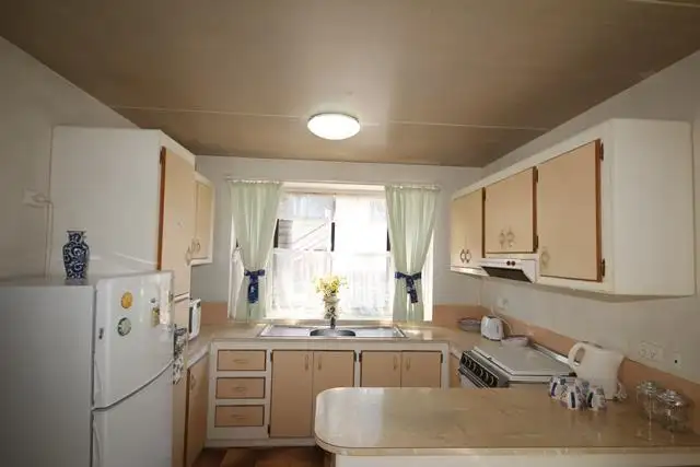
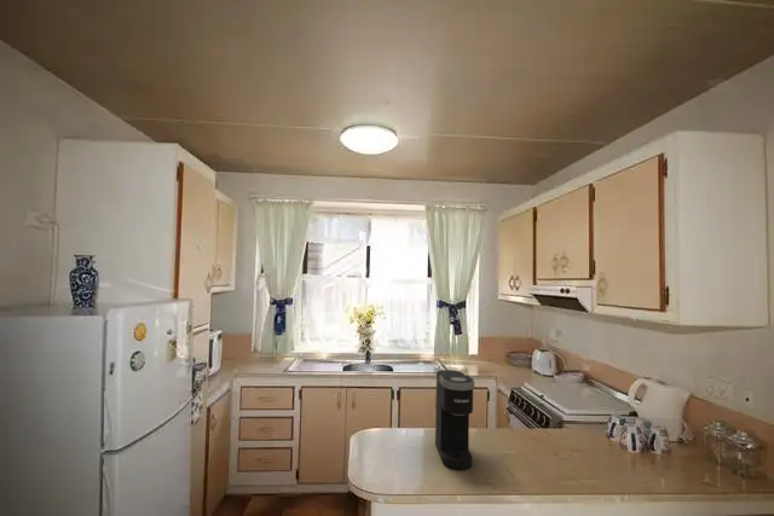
+ coffee maker (454, 413)
